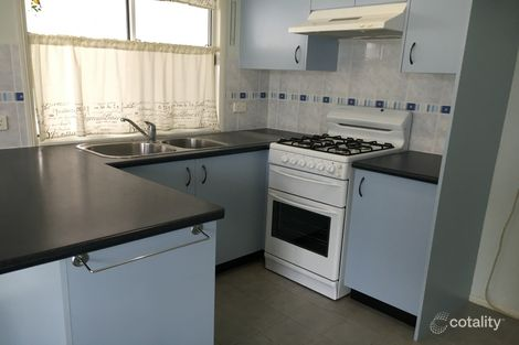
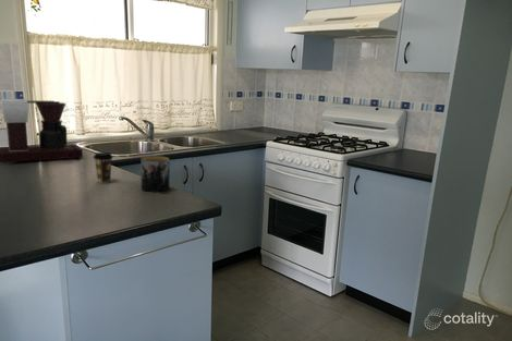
+ mug (156, 173)
+ coffee maker (40, 131)
+ coffee cup (103, 167)
